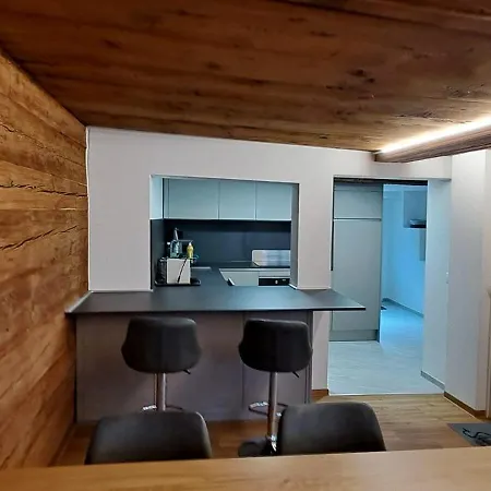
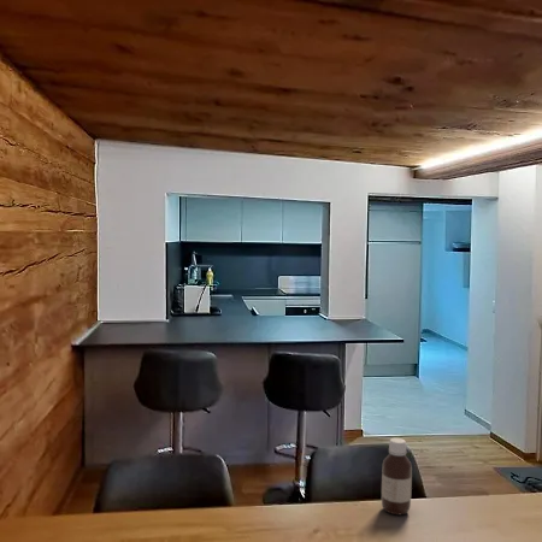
+ bottle (396, 475)
